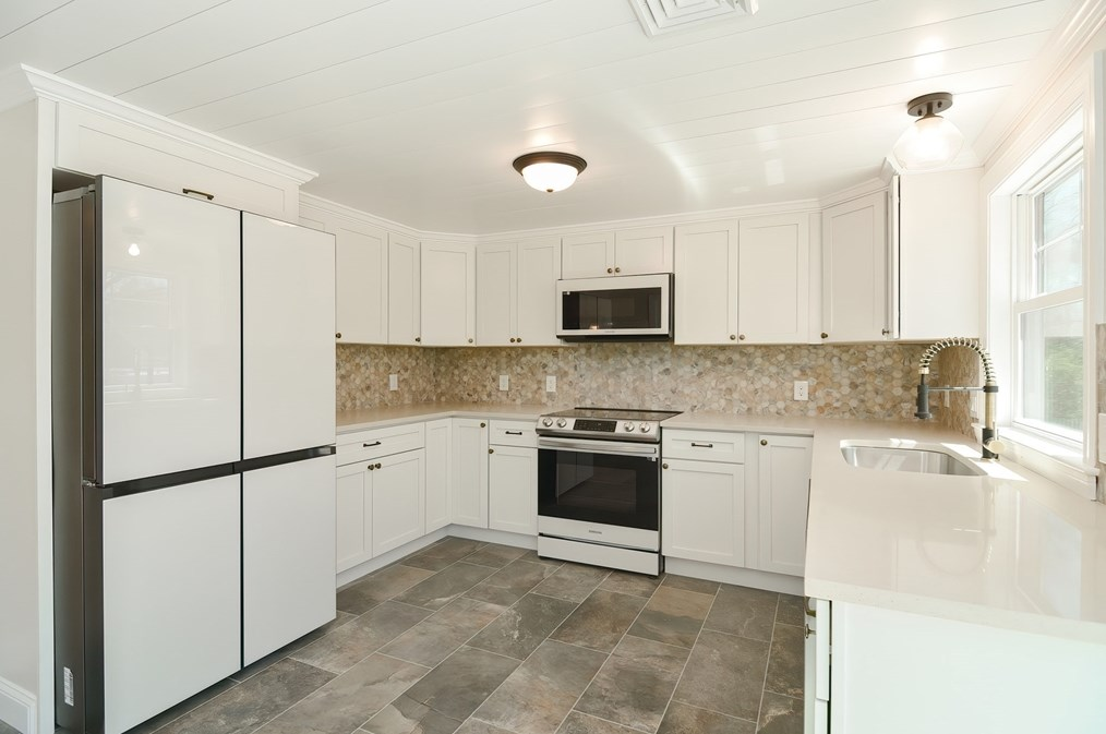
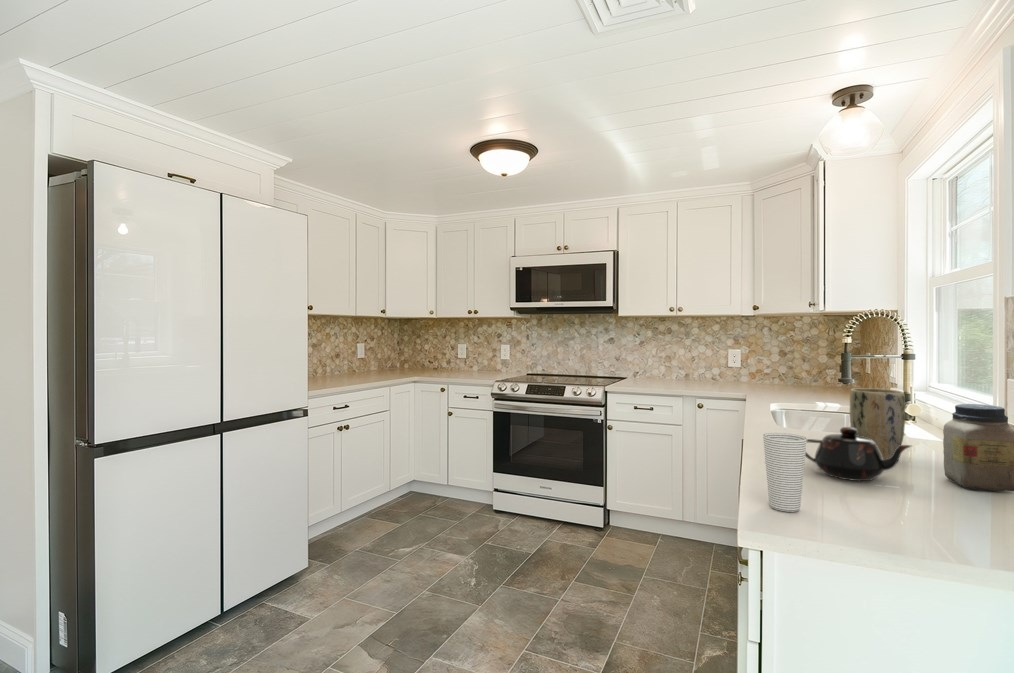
+ plant pot (876, 423)
+ cup (784, 472)
+ jar (979, 445)
+ teapot (852, 452)
